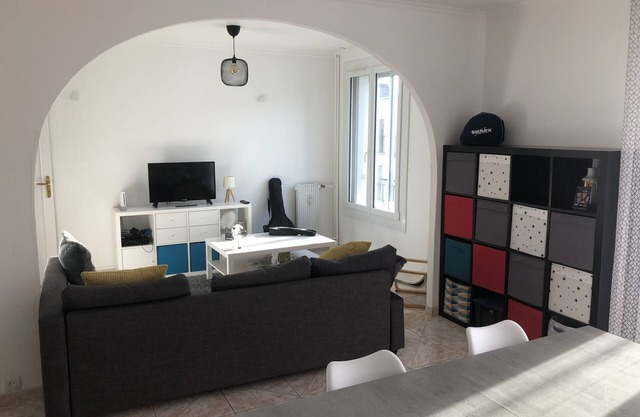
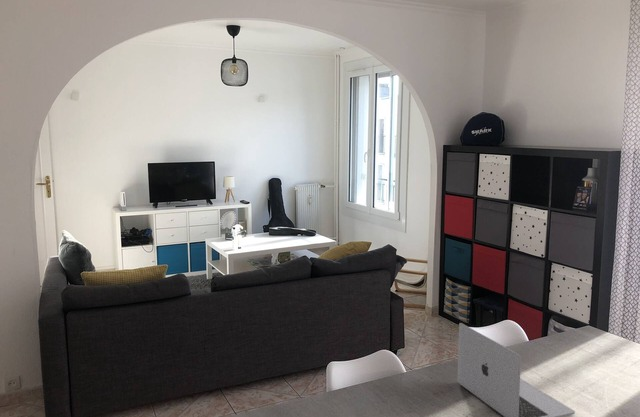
+ laptop (513, 366)
